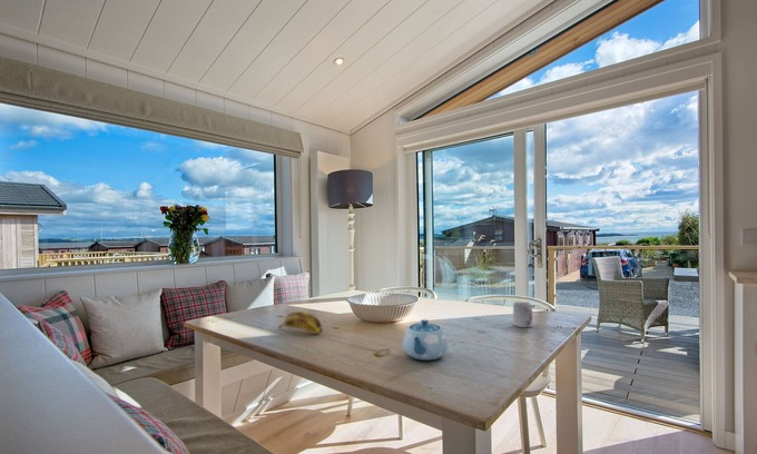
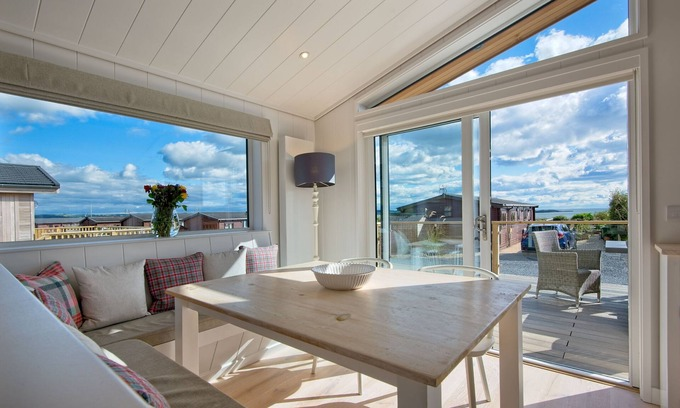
- chinaware (424, 338)
- cup (524, 315)
- banana (298, 322)
